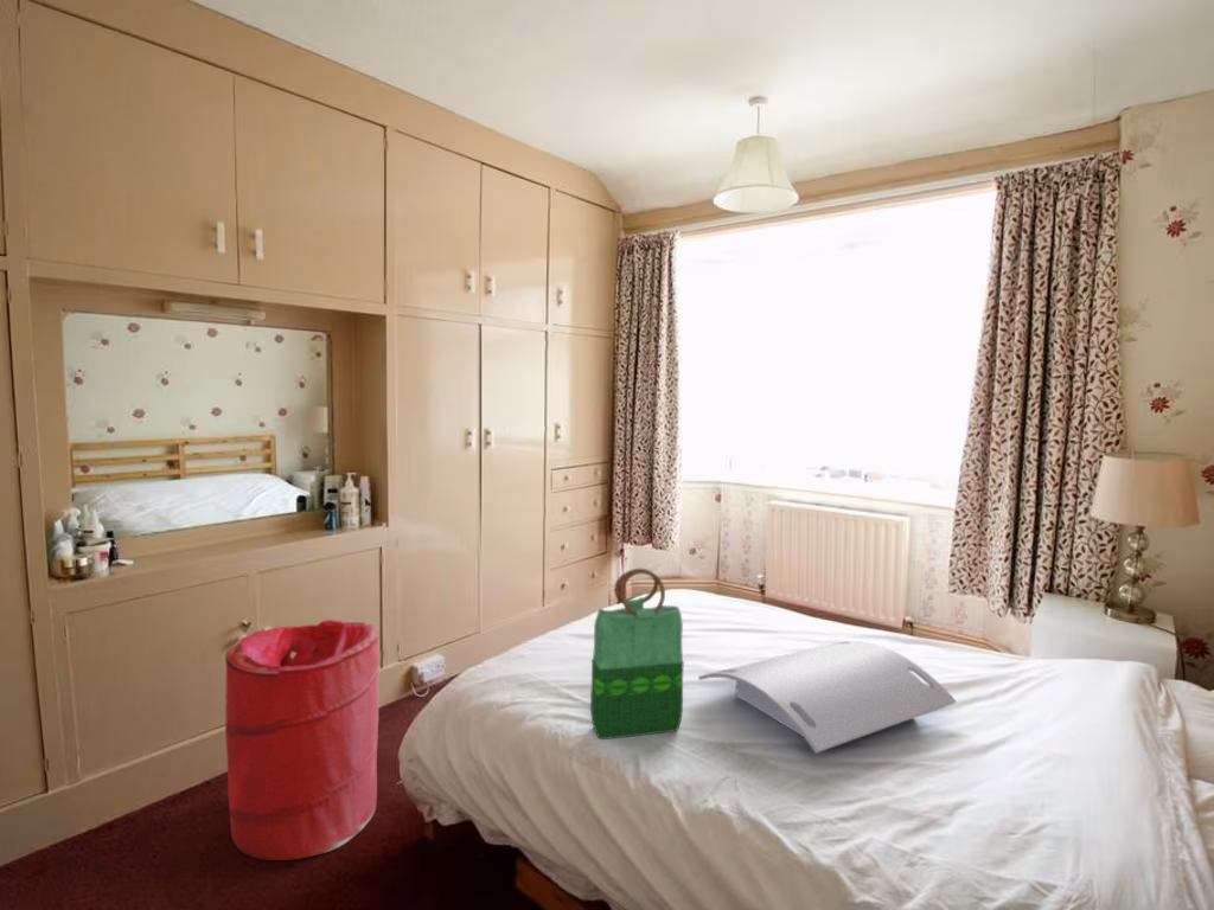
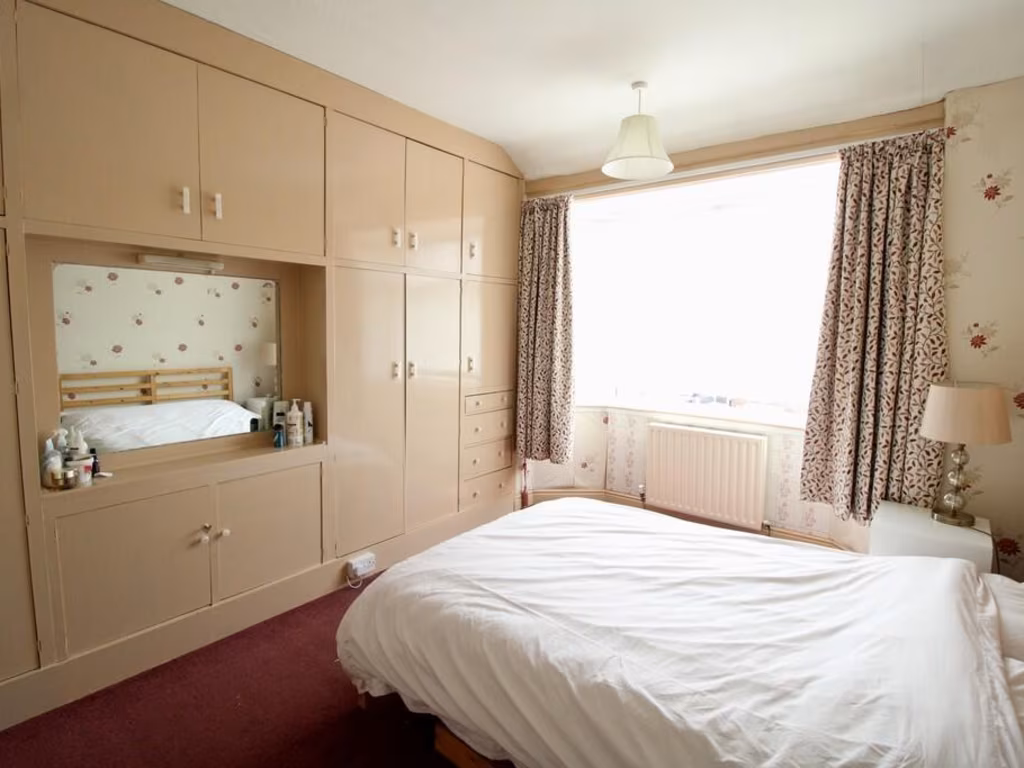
- laundry hamper (306, 723)
- serving tray (823, 685)
- tote bag (638, 649)
